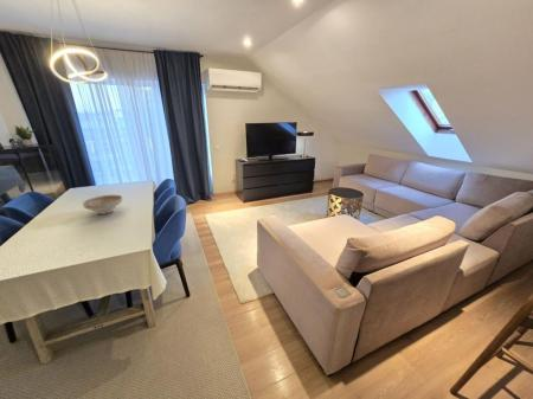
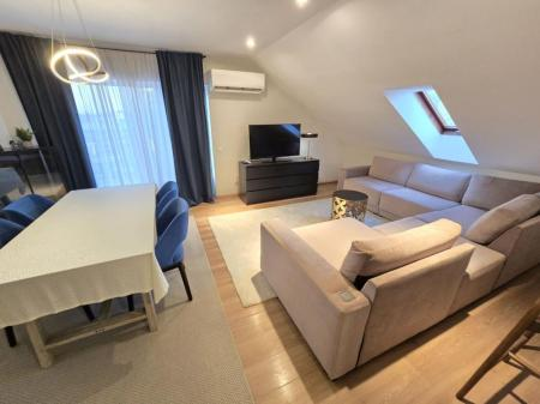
- decorative bowl (104, 205)
